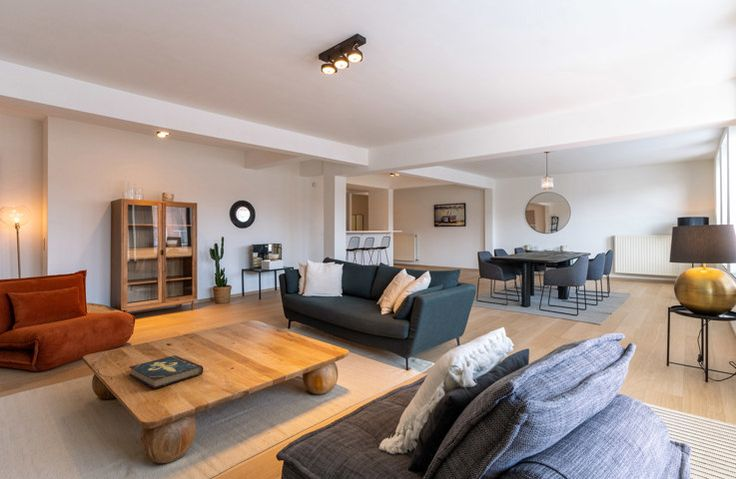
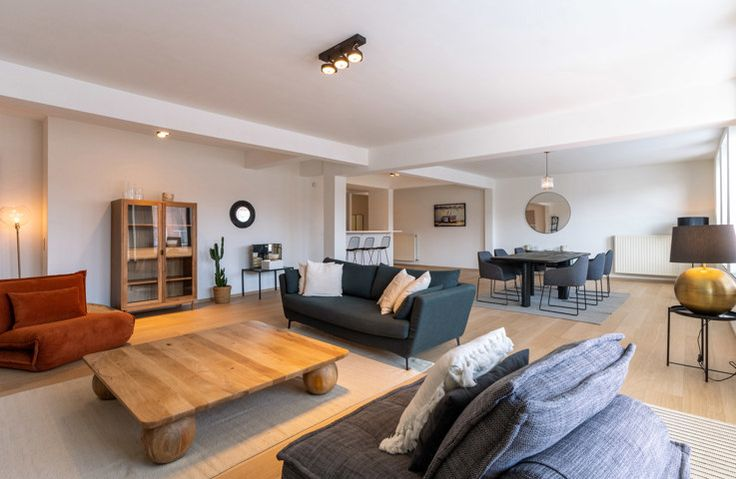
- book (166, 370)
